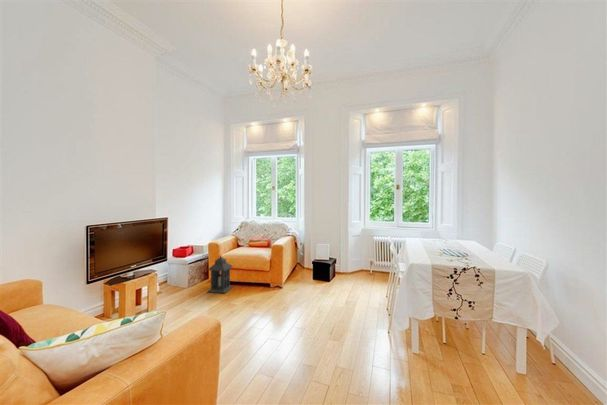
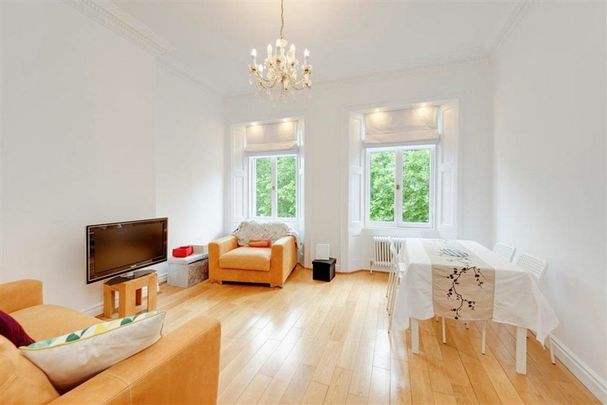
- lantern (221, 272)
